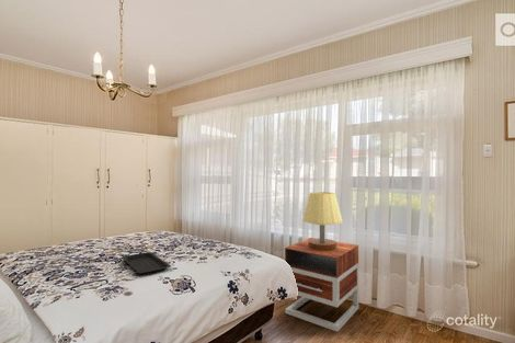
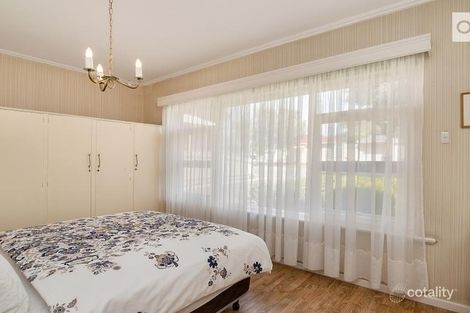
- table lamp (322, 219)
- nightstand (321, 278)
- serving tray (145, 262)
